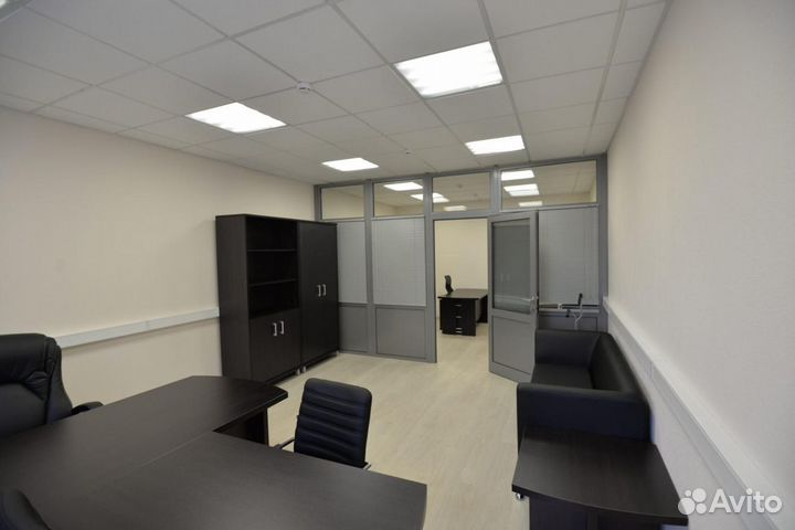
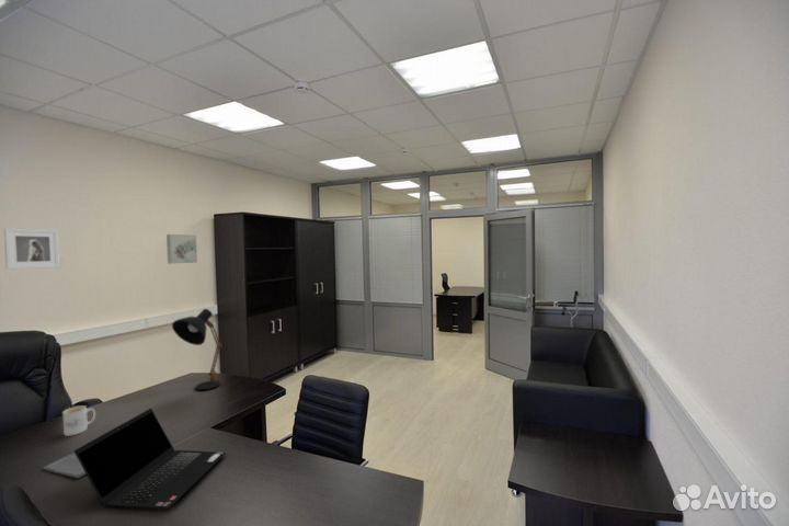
+ mug (79, 419)
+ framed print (33, 249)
+ desk lamp (201, 344)
+ wall art (182, 249)
+ notepad (79, 461)
+ laptop computer (158, 453)
